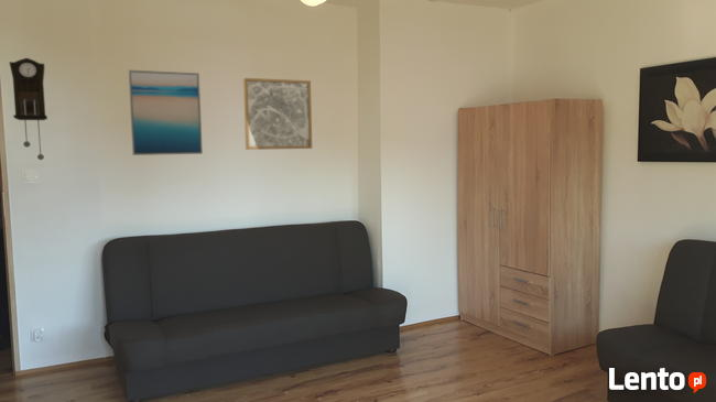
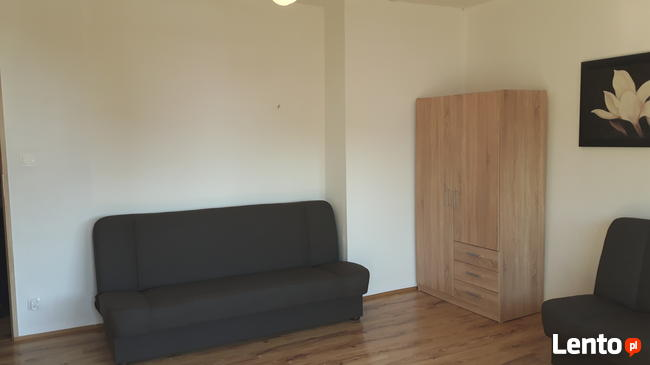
- pendulum clock (30, 110)
- wall art (166, 113)
- wall art (279, 113)
